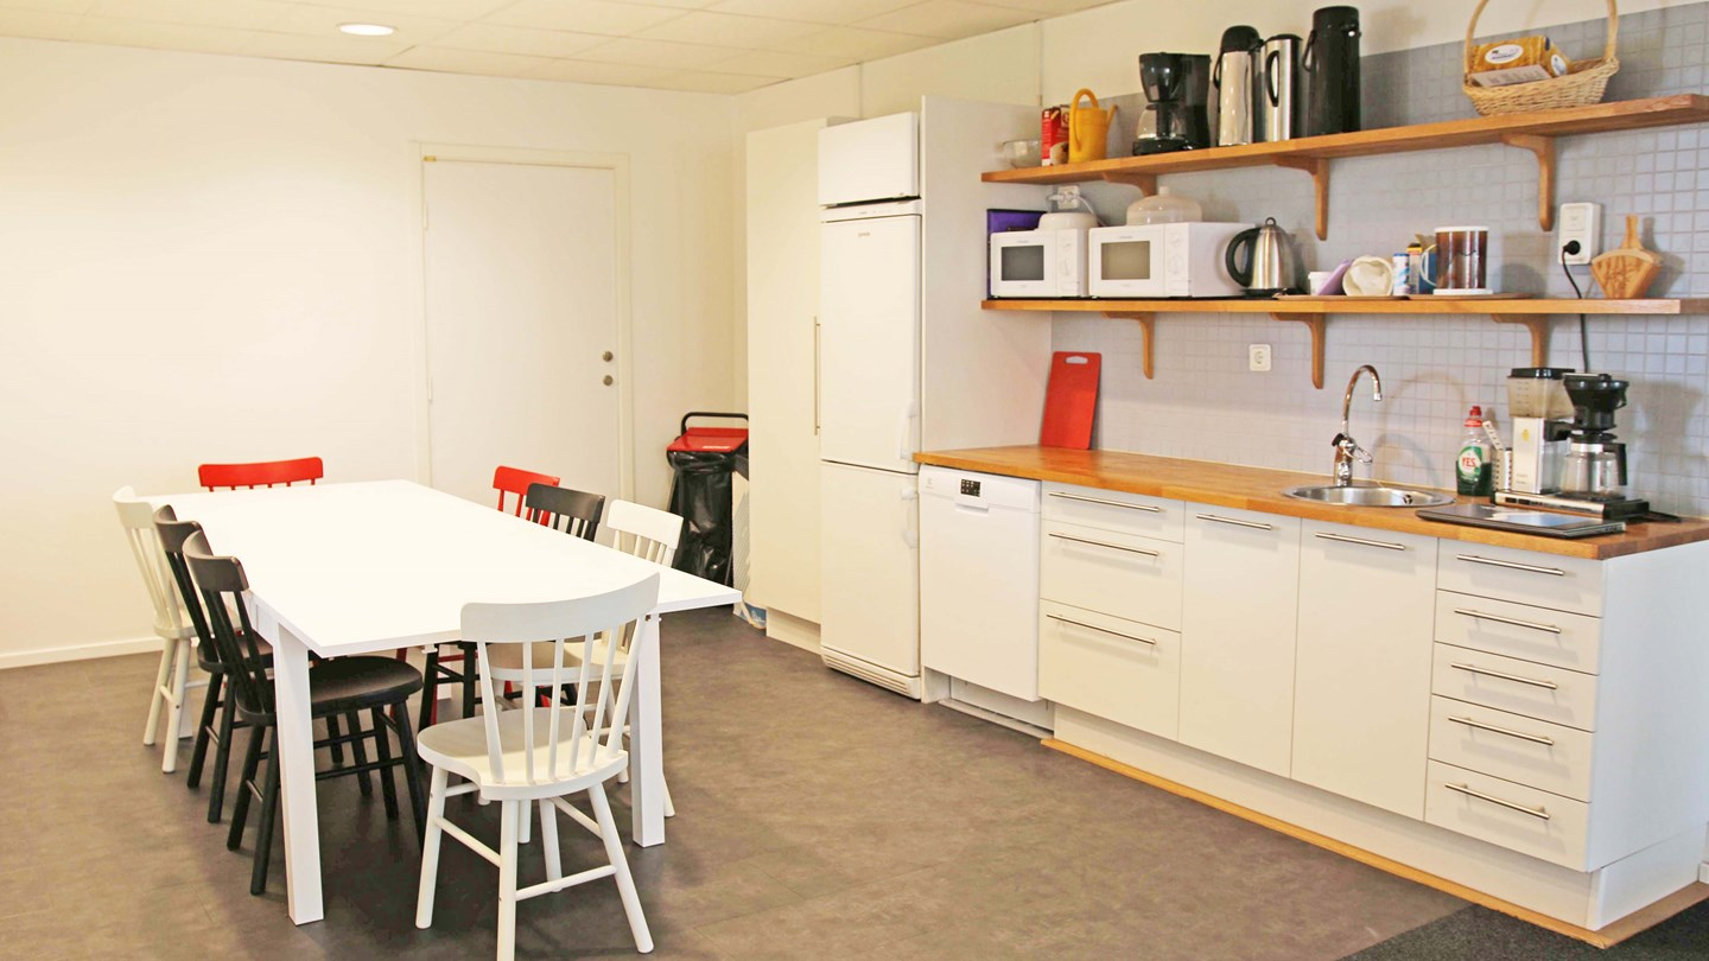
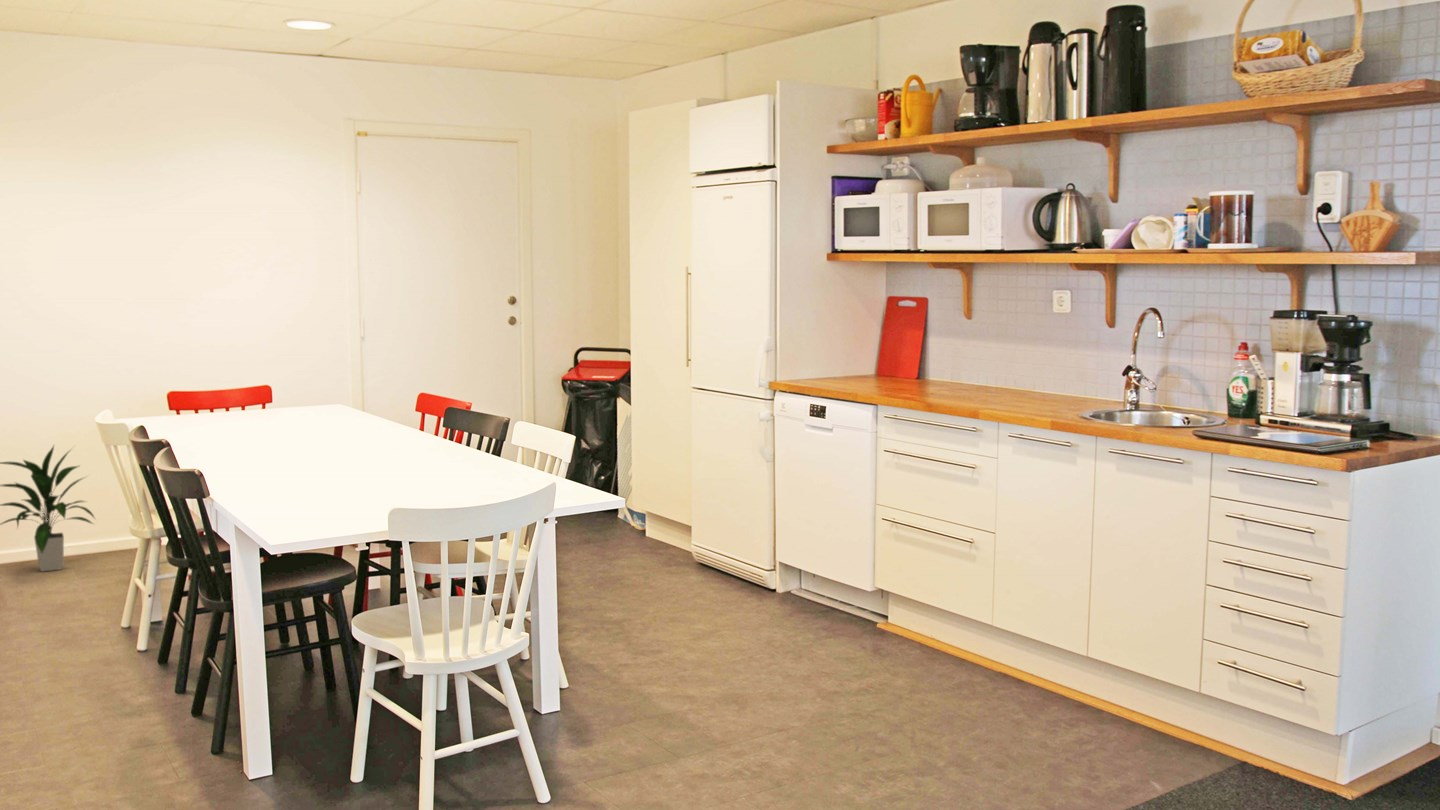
+ indoor plant (44, 508)
